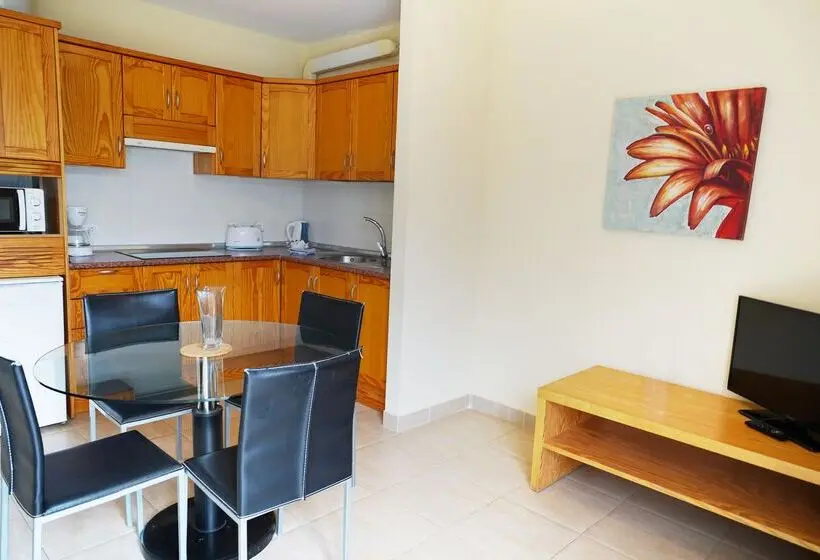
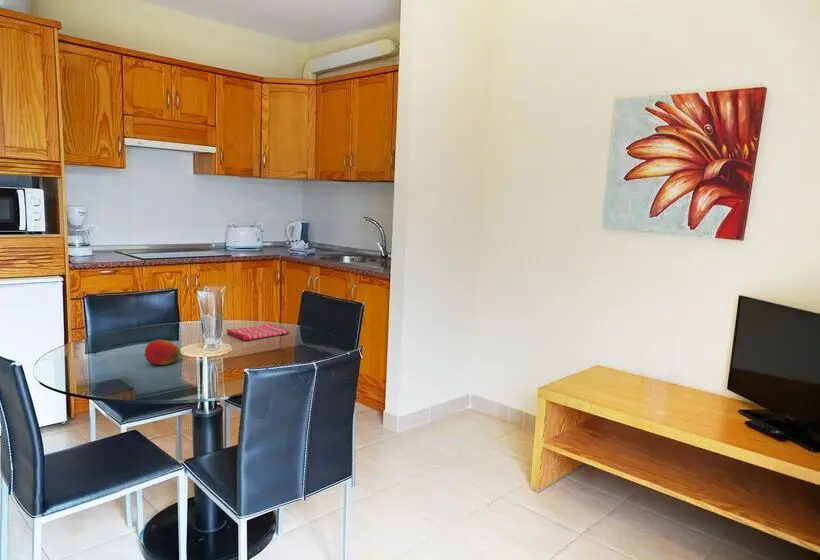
+ dish towel (257, 331)
+ fruit (162, 352)
